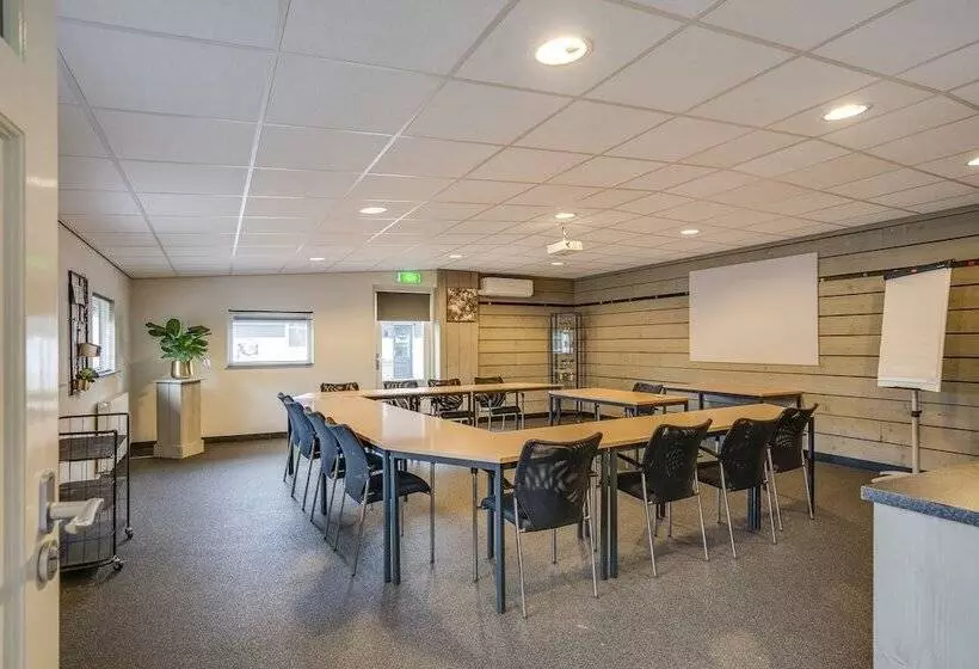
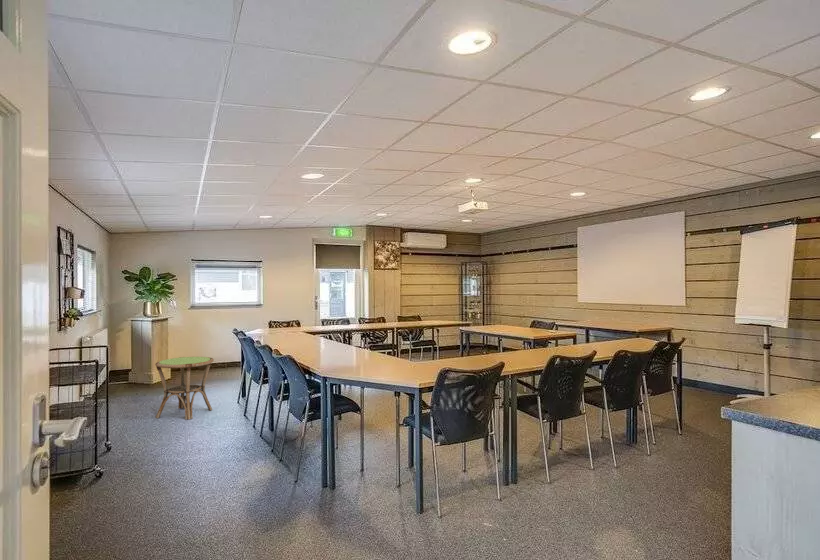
+ side table (185, 386)
